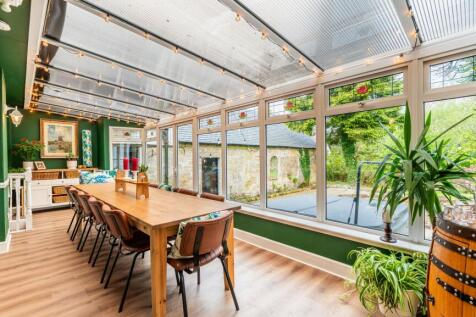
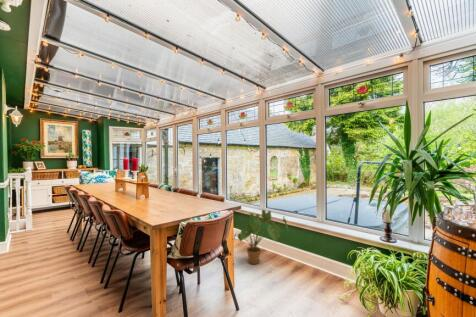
+ house plant (261, 236)
